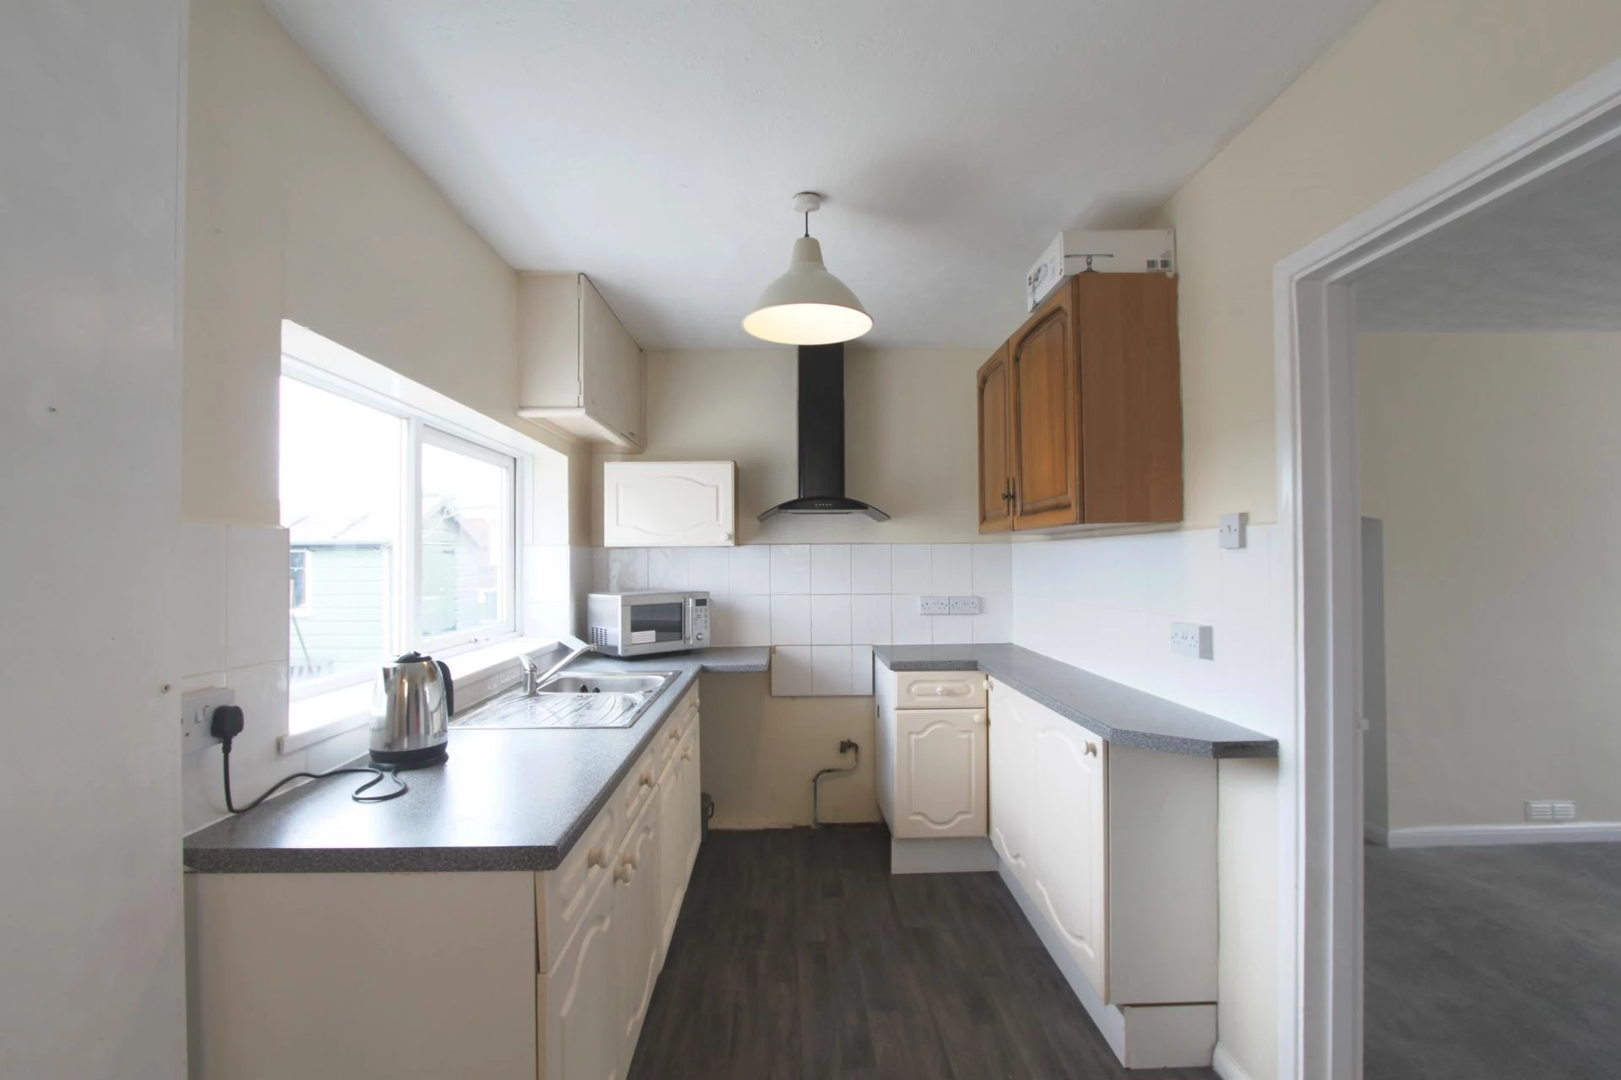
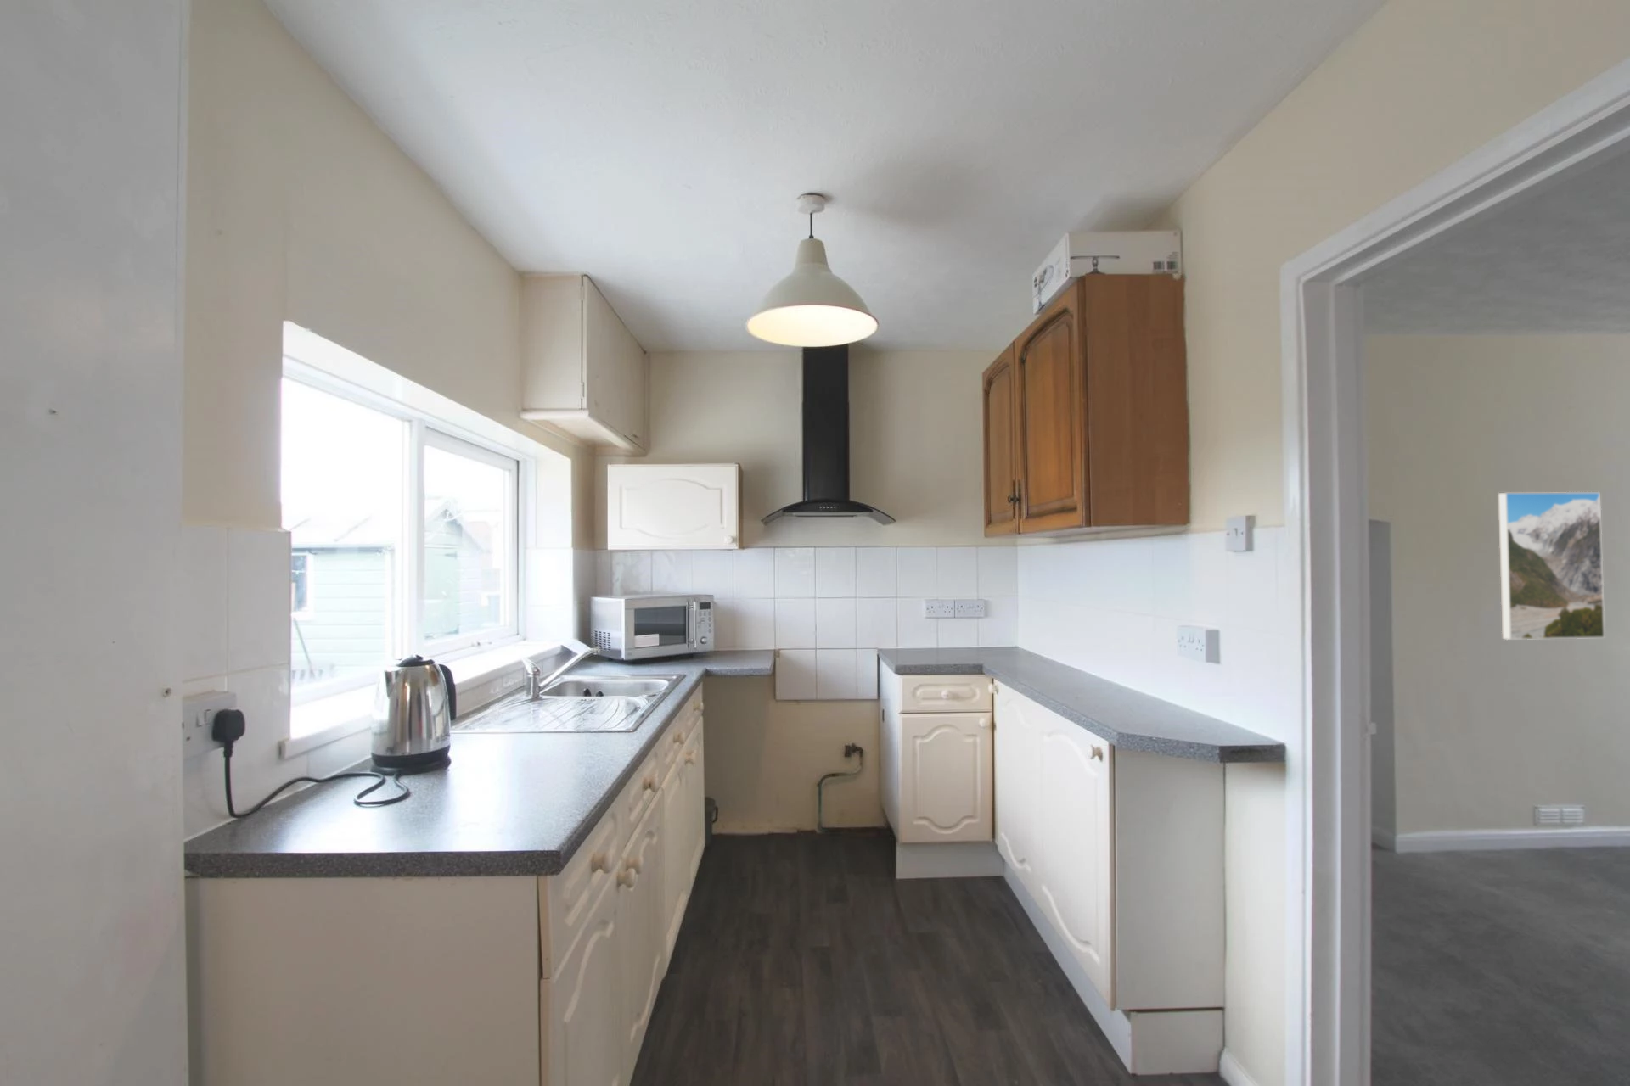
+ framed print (1551, 565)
